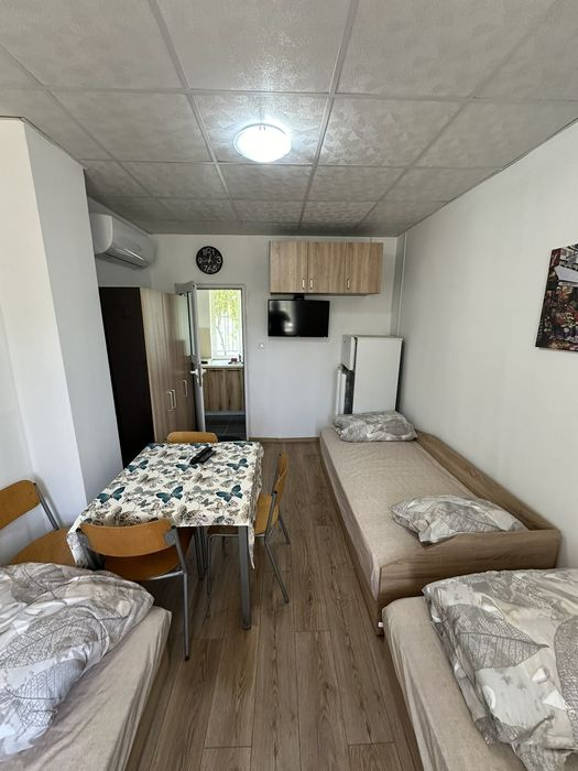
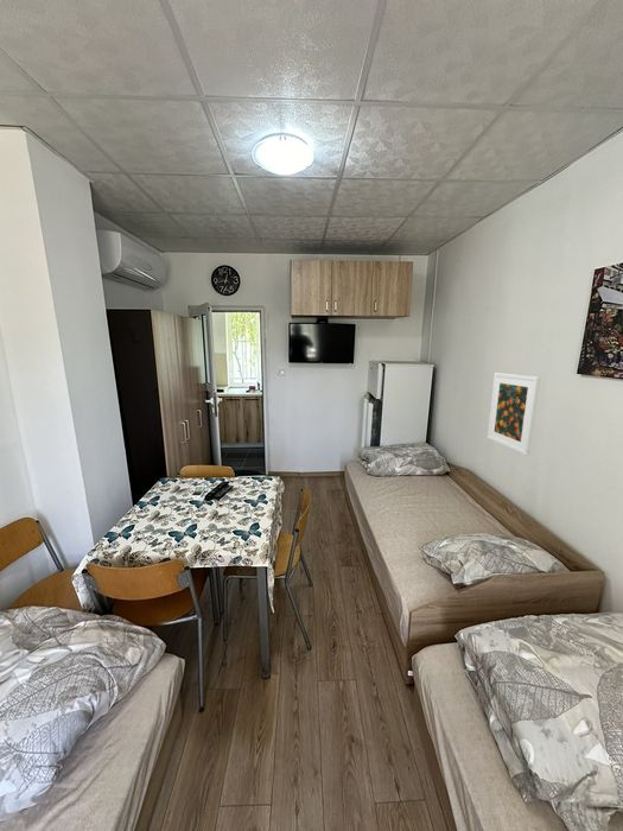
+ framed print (510, 411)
